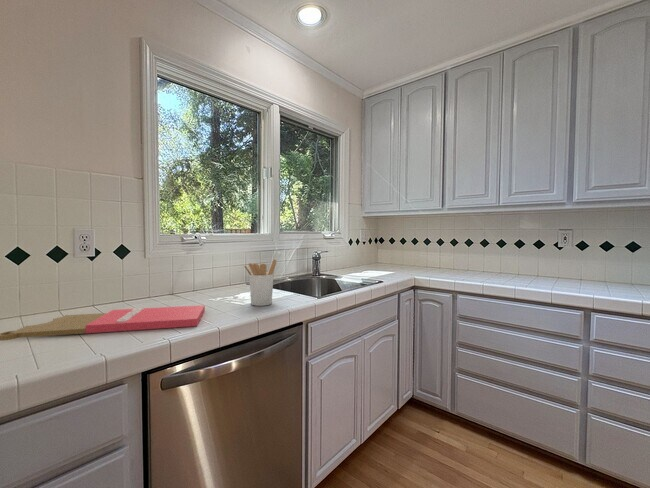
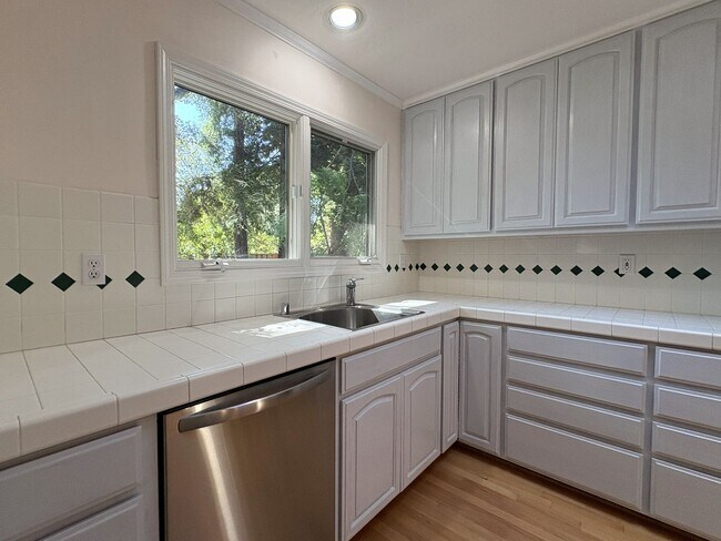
- utensil holder (260, 282)
- cutting board (116, 319)
